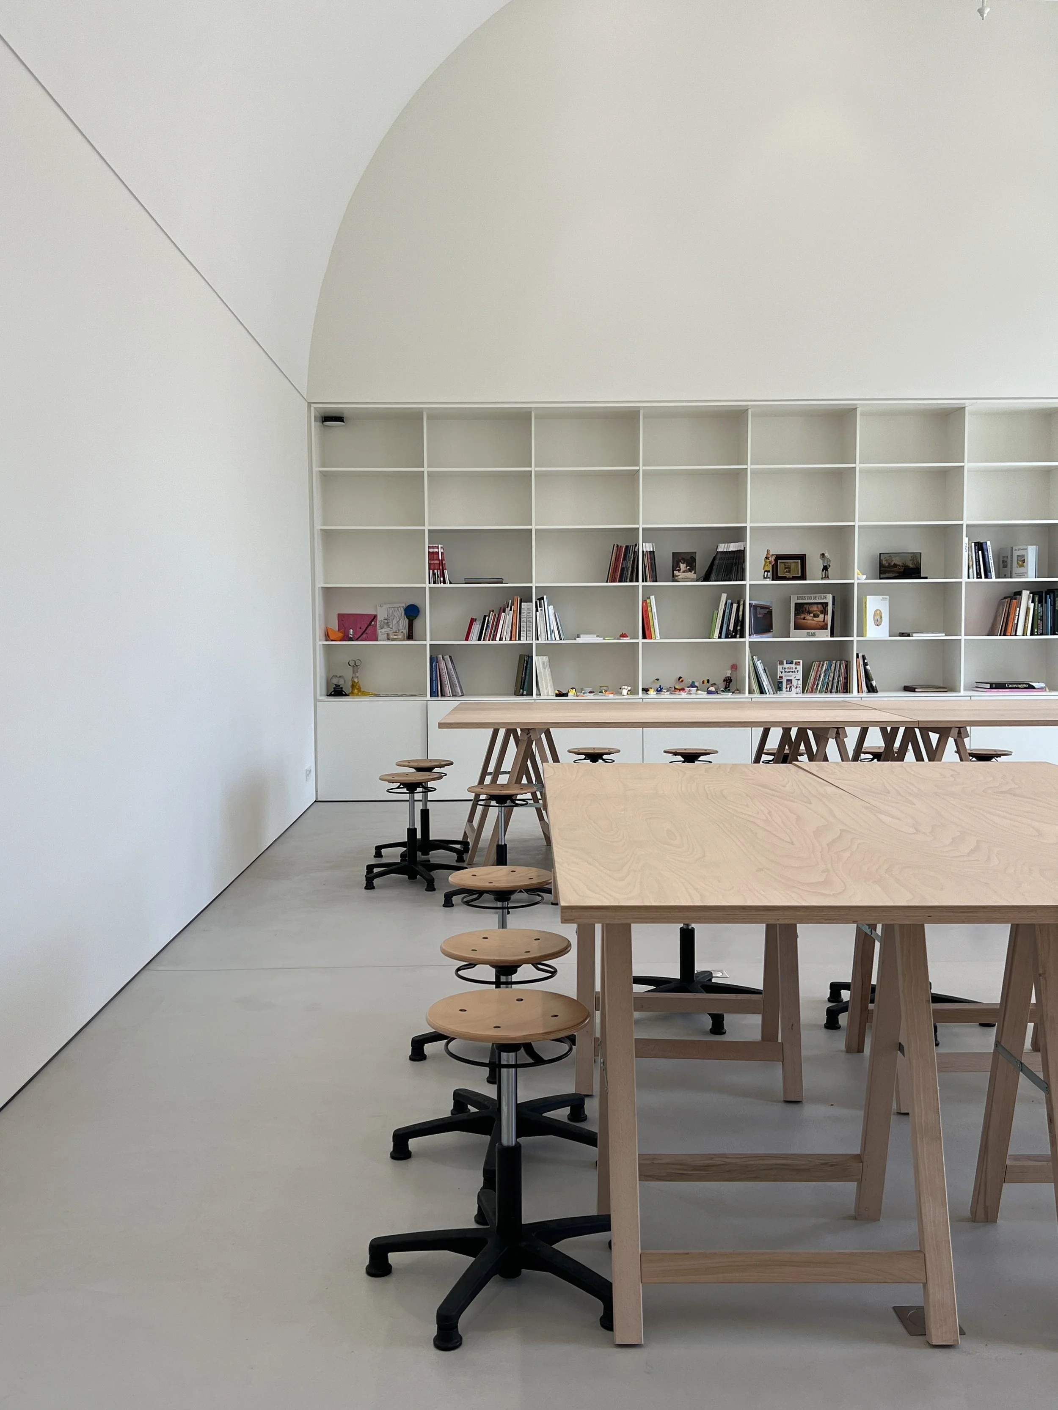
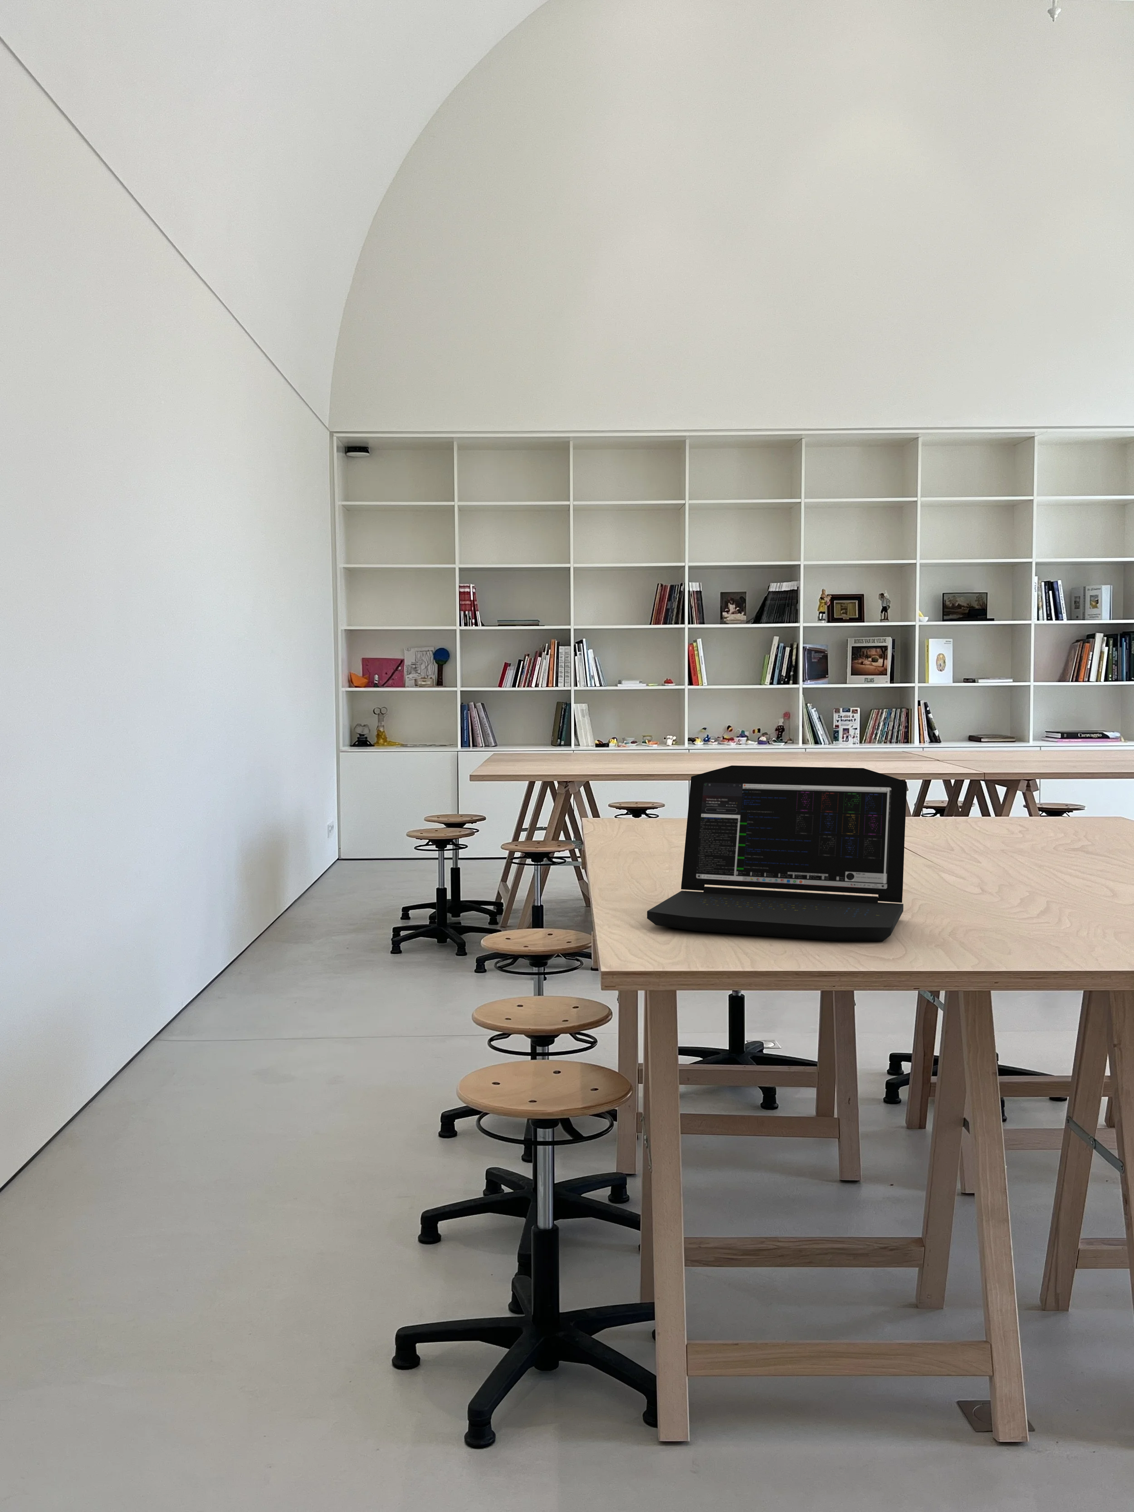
+ laptop (780, 846)
